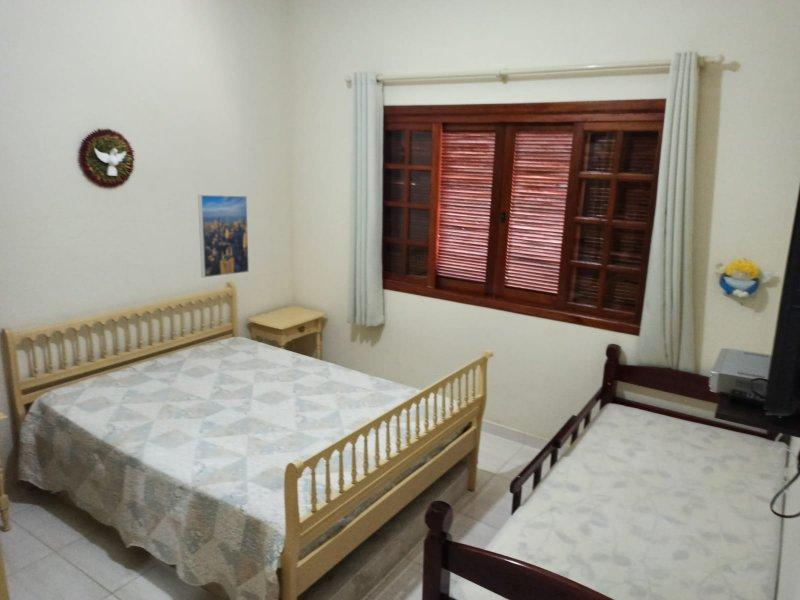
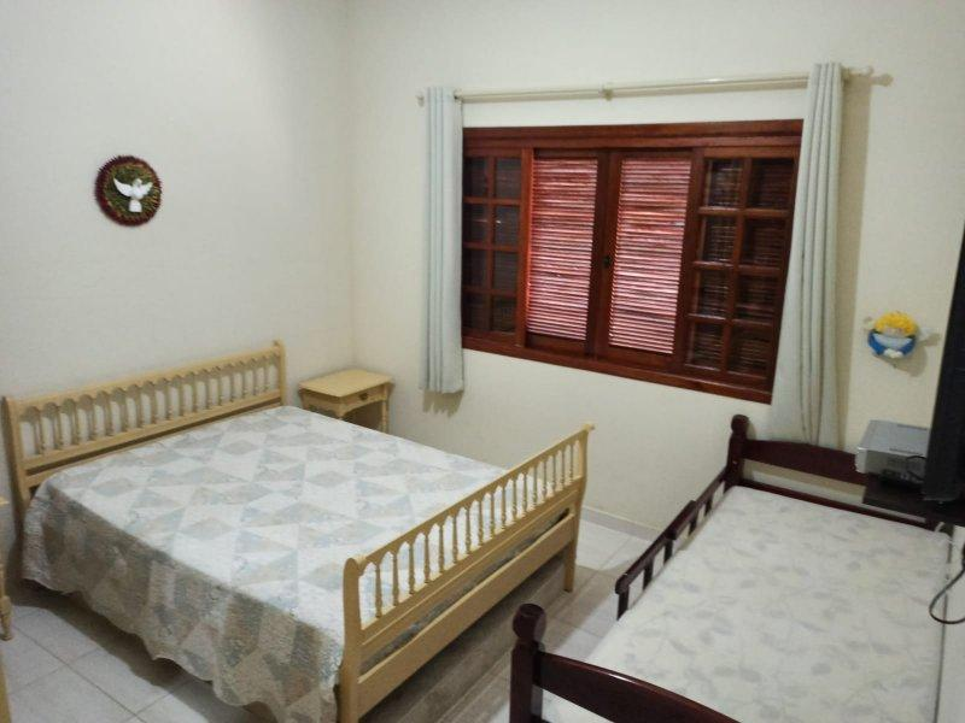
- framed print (224, 235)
